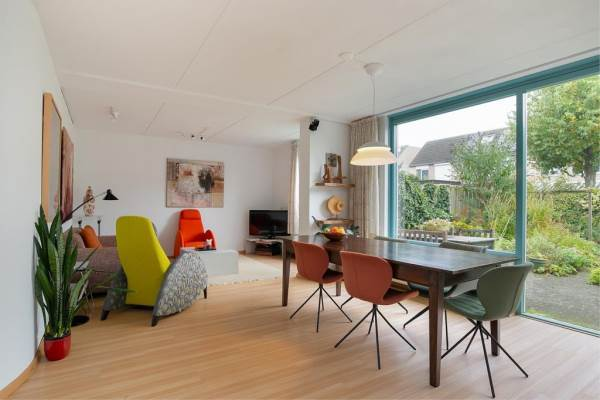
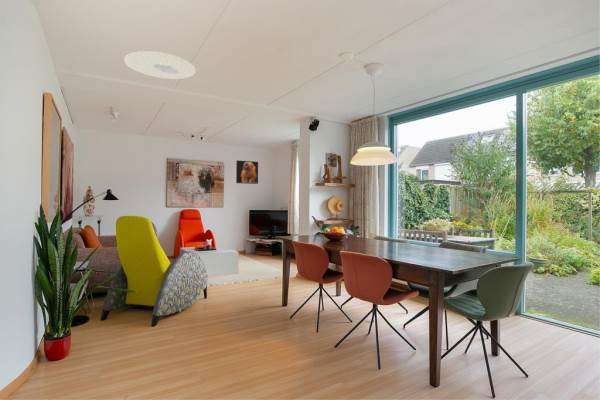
+ ceiling light (161, 63)
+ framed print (247, 172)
